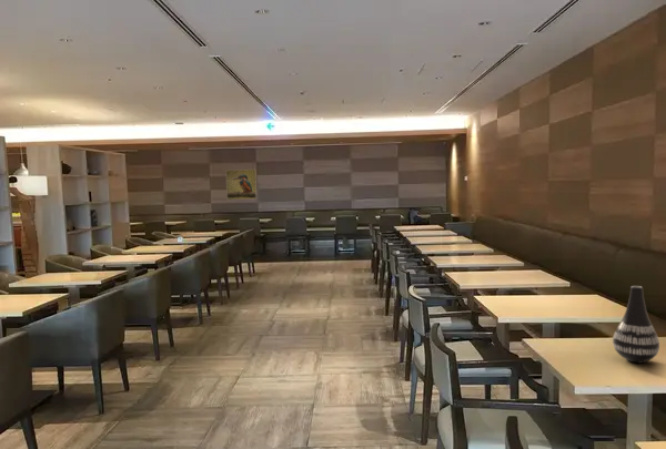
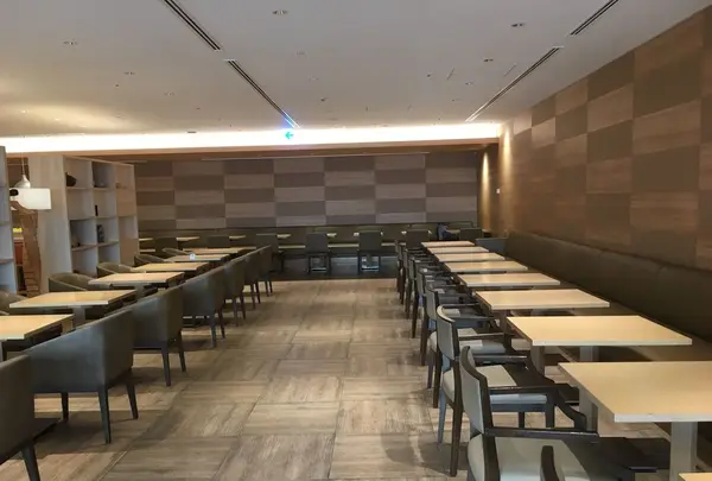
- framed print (241, 184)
- vase (636, 323)
